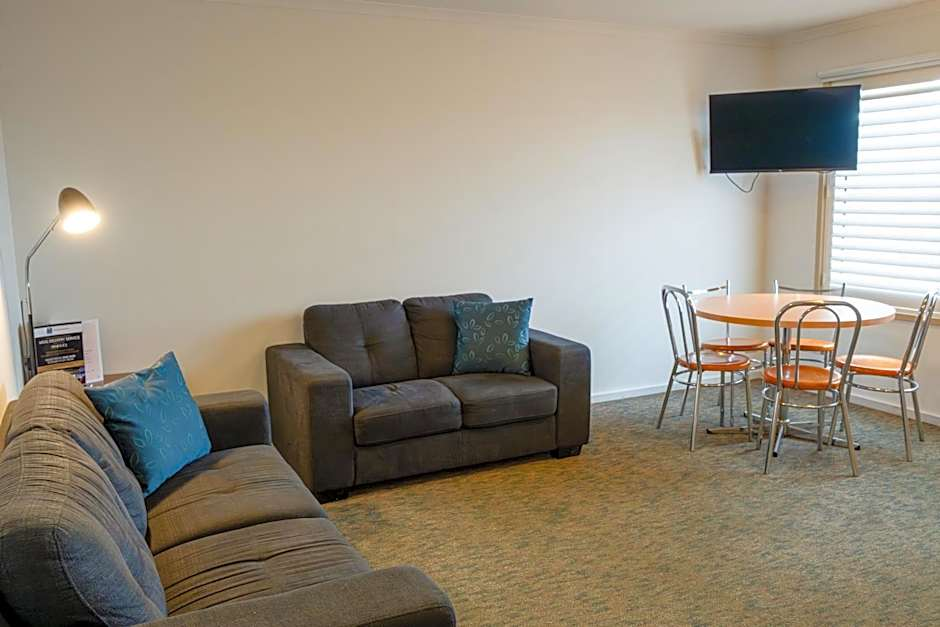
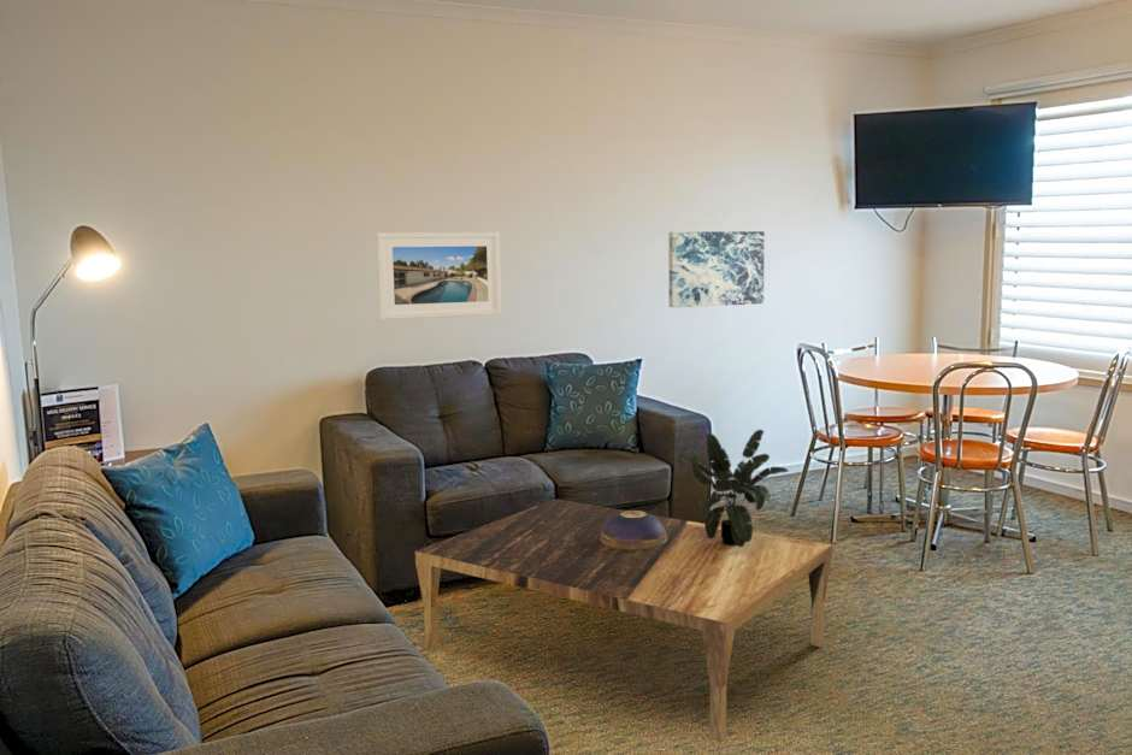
+ wall art (717, 269)
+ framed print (441, 275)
+ decorative bowl (632, 524)
+ potted plant (737, 488)
+ coffee table (624, 597)
